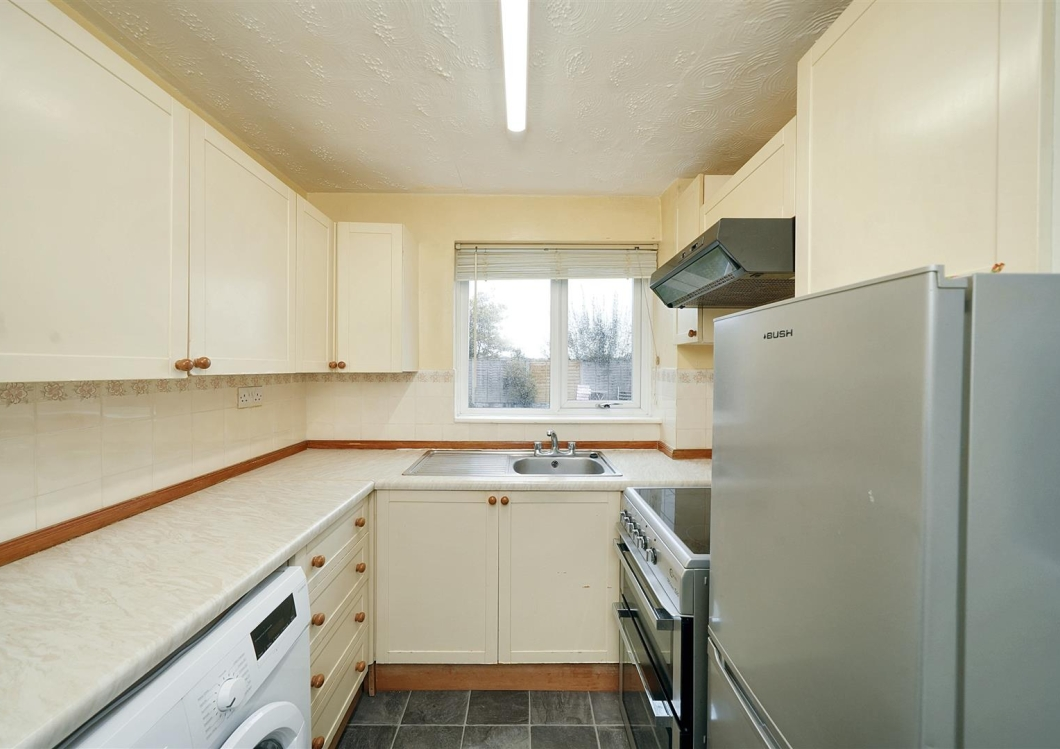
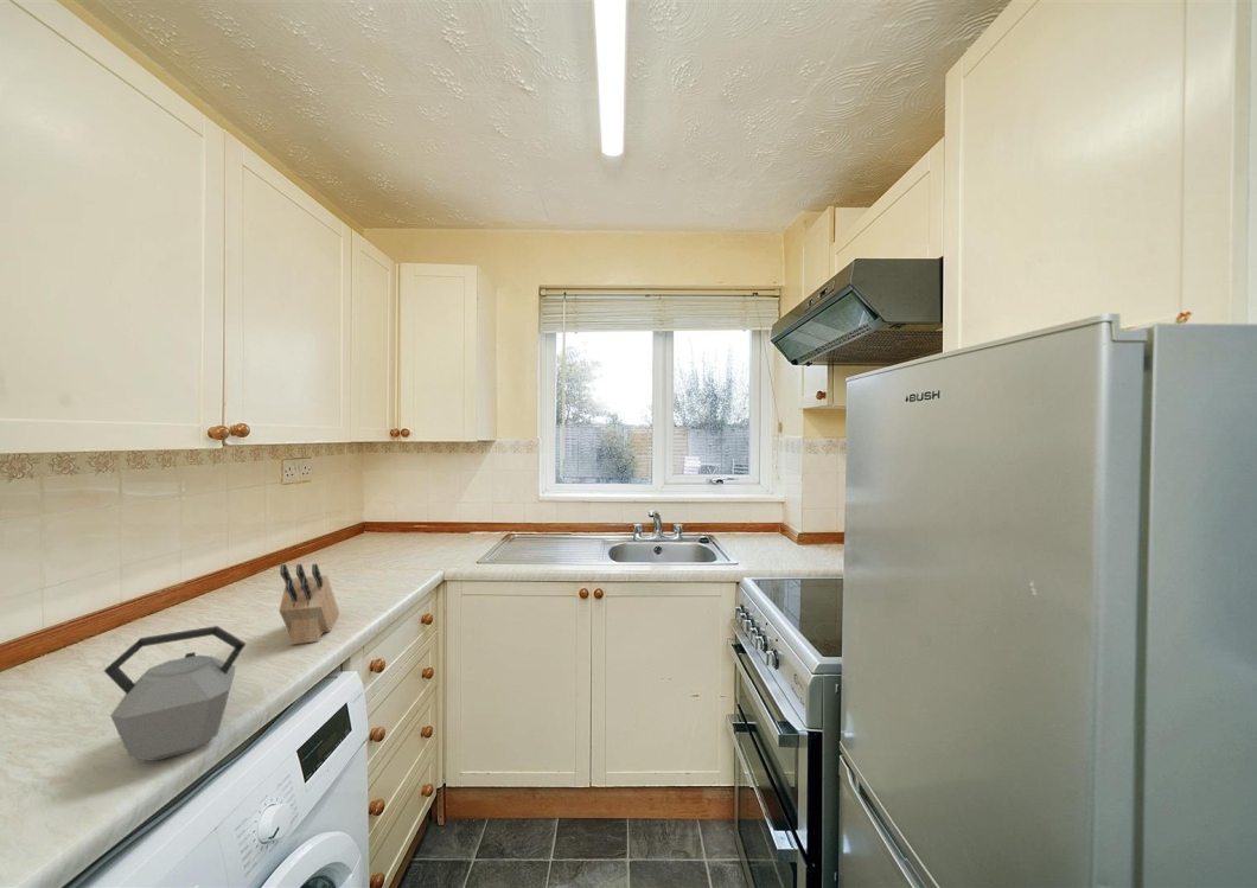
+ knife block (310, 594)
+ kettle (189, 670)
